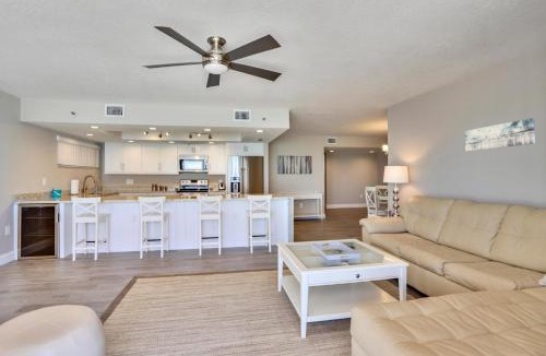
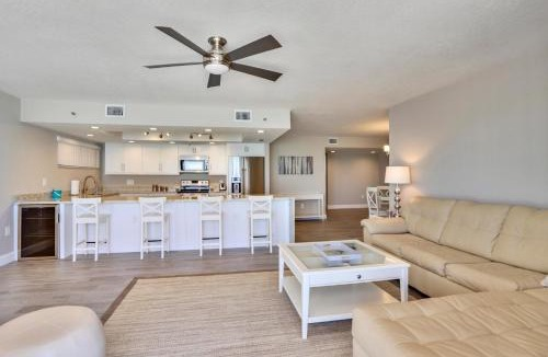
- wall art (495, 137)
